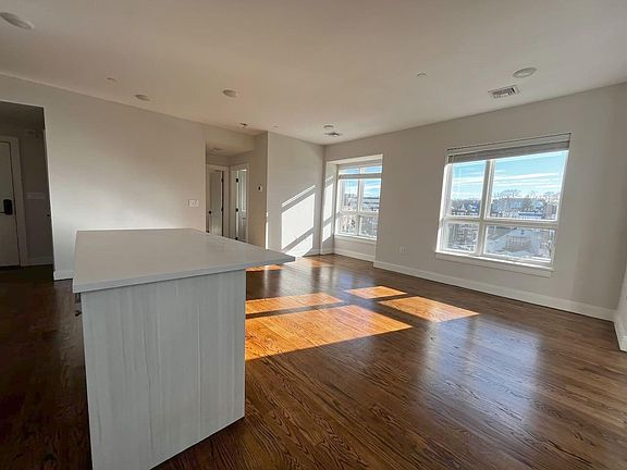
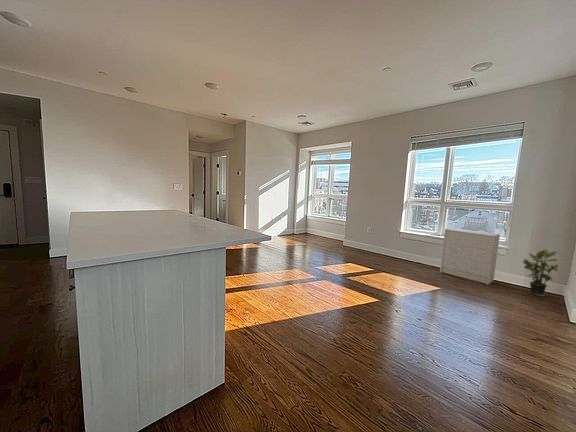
+ dresser (468, 254)
+ potted plant (538, 271)
